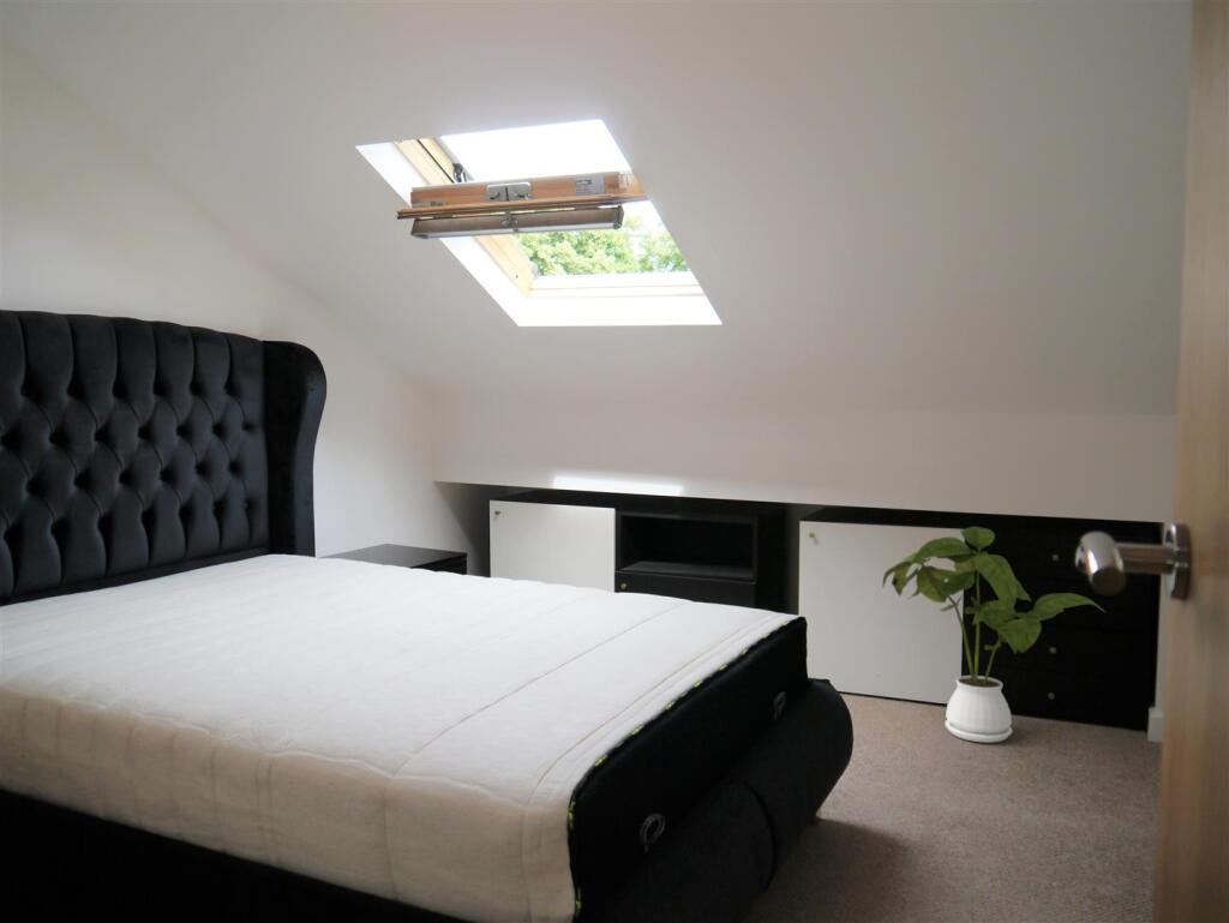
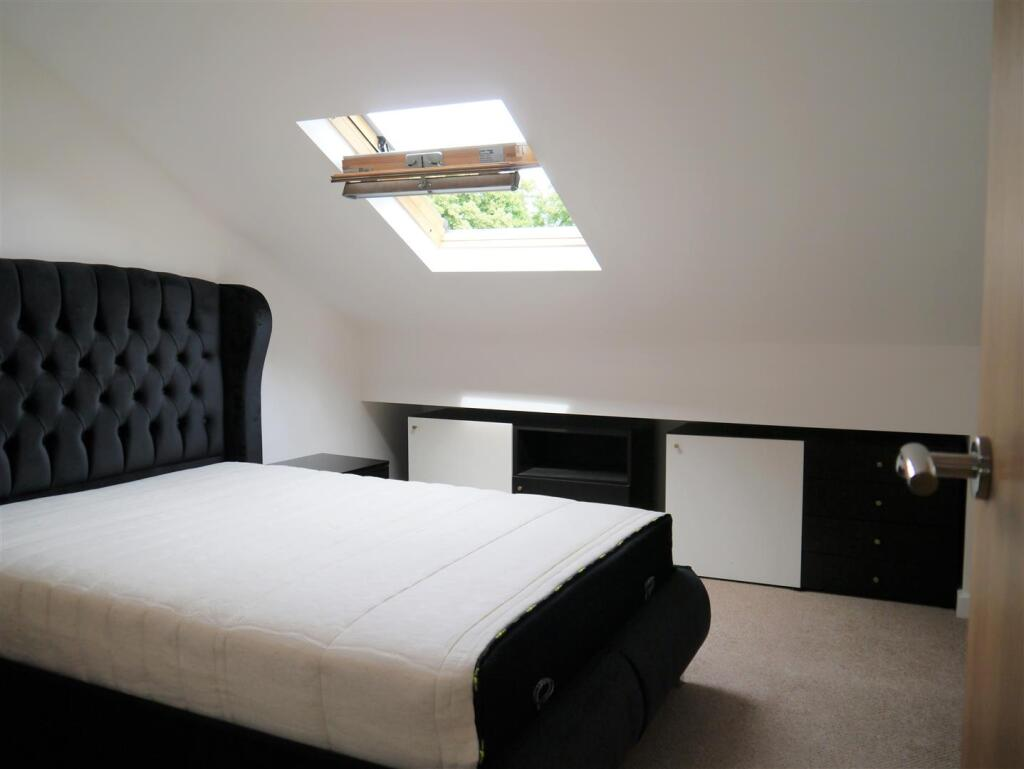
- house plant (978, 636)
